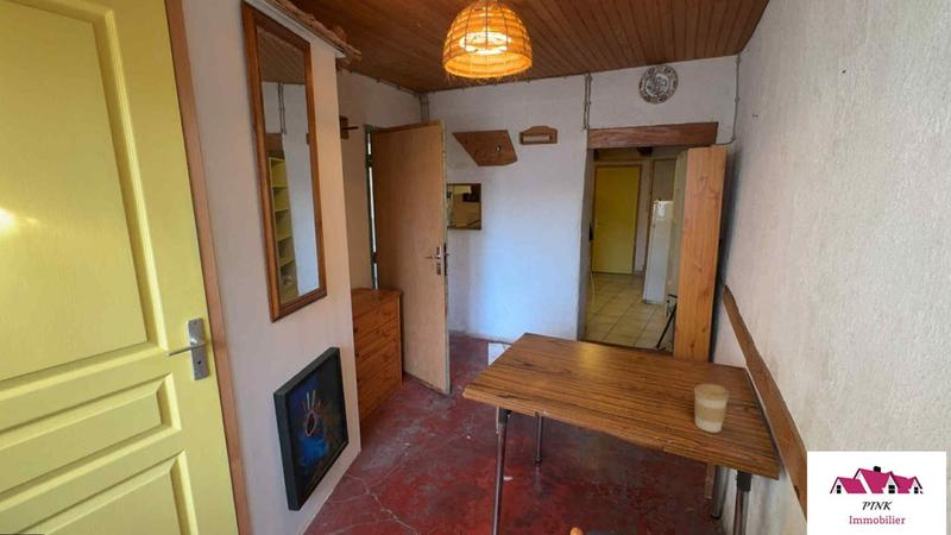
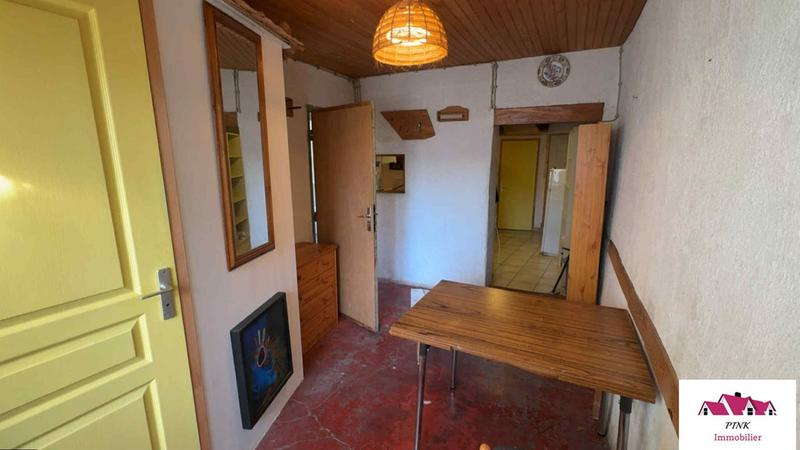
- coffee cup (710, 405)
